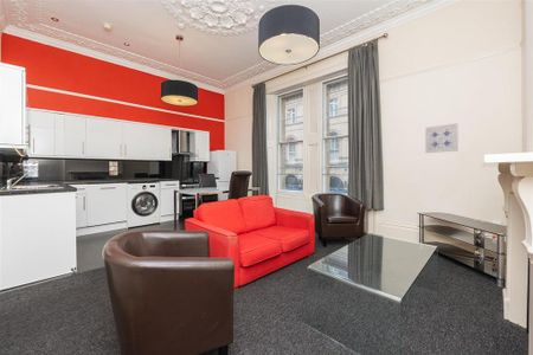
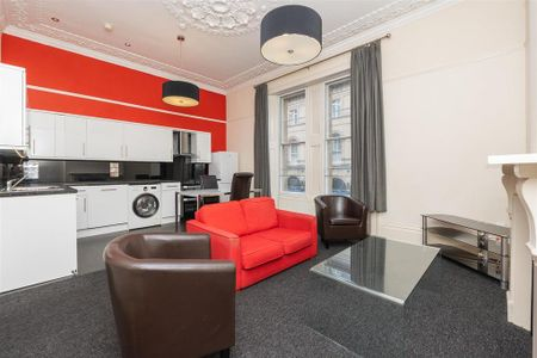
- wall art (441, 138)
